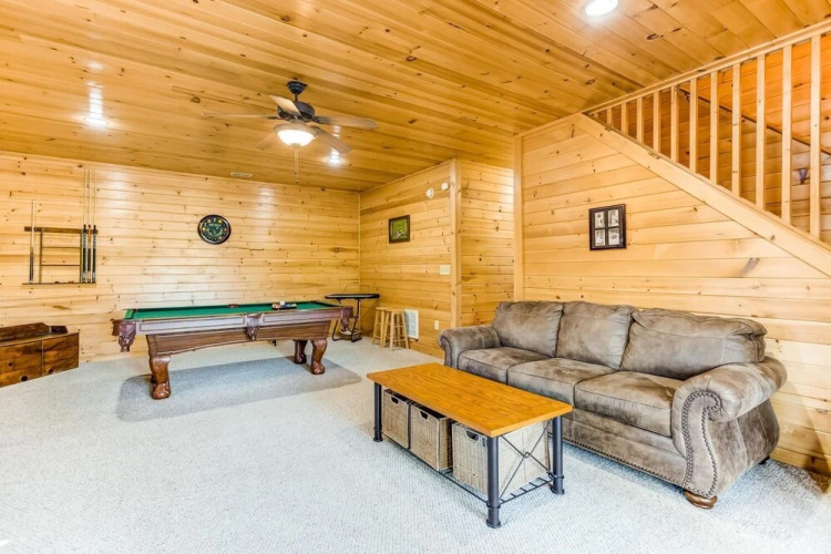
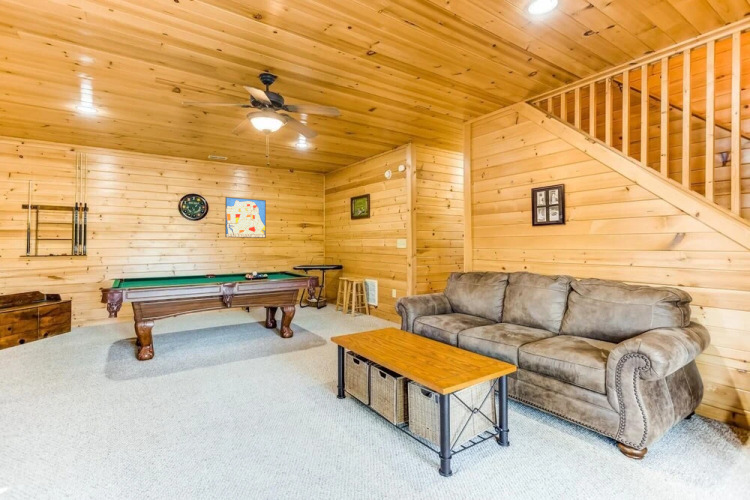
+ wall art (246, 218)
